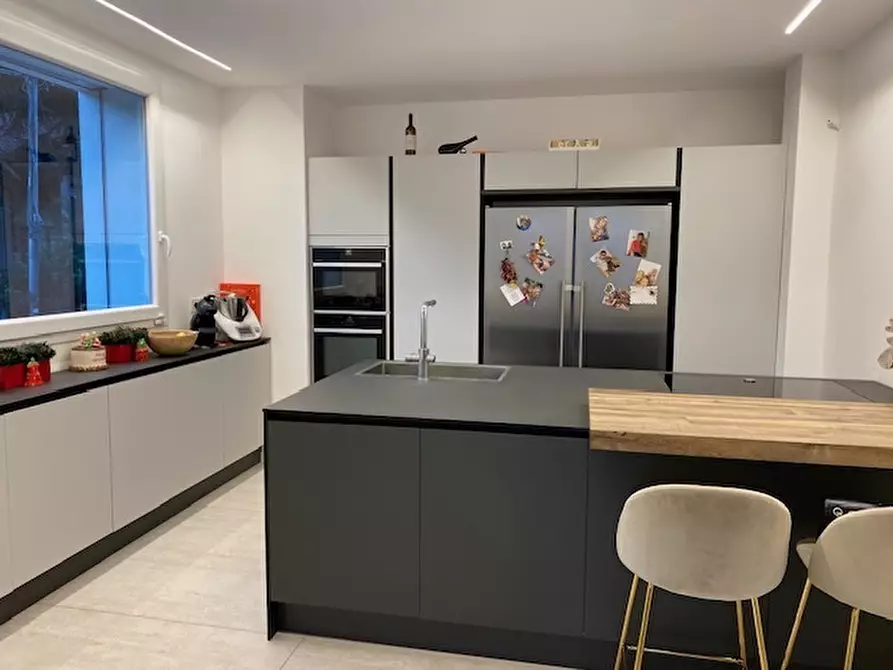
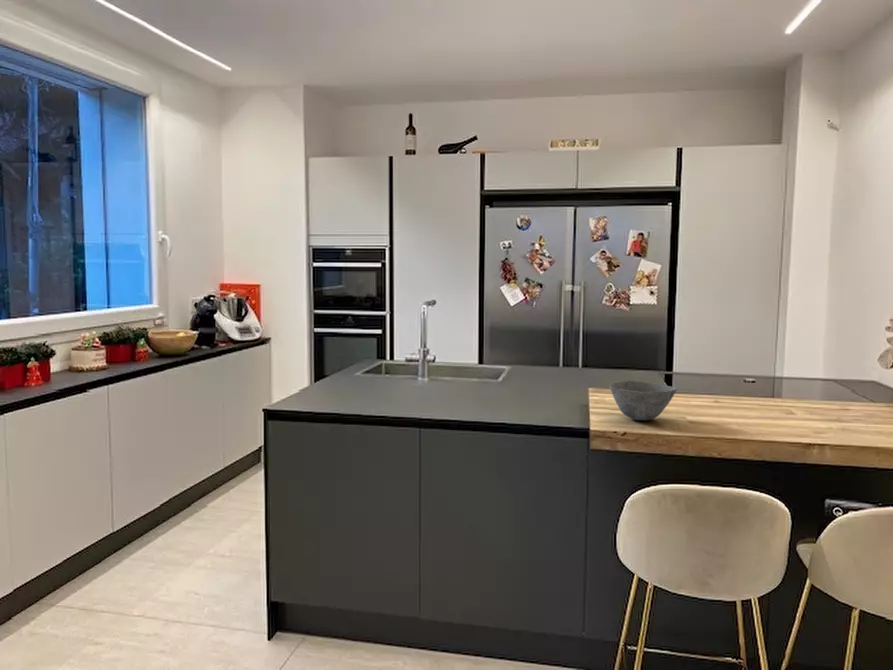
+ bowl (642, 402)
